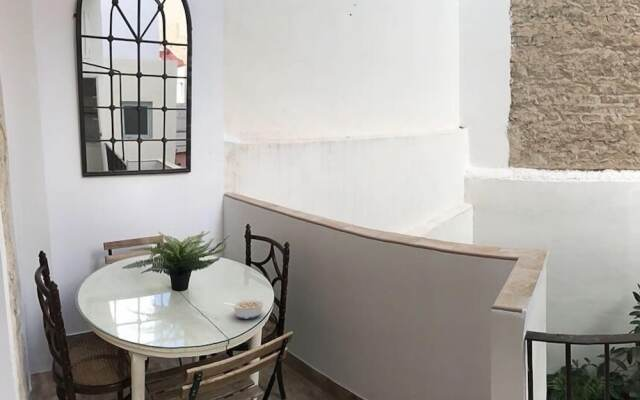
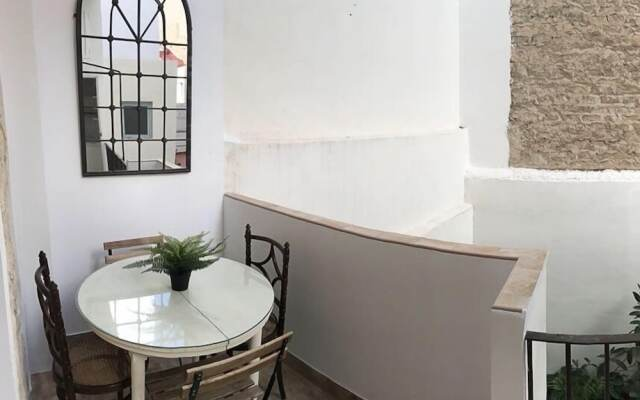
- legume (247, 308)
